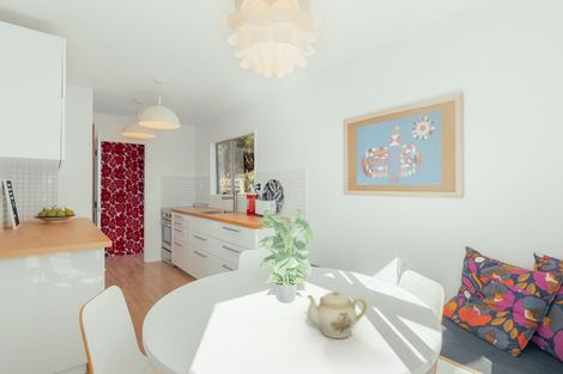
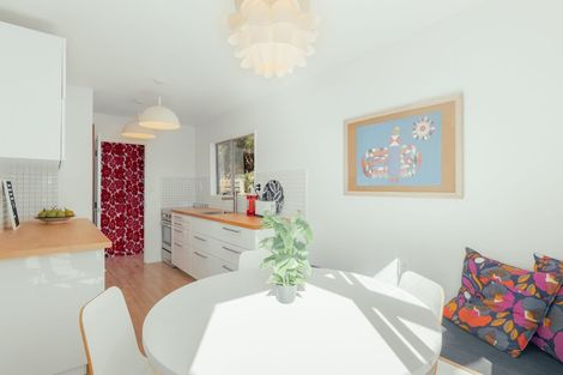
- teapot (337, 311)
